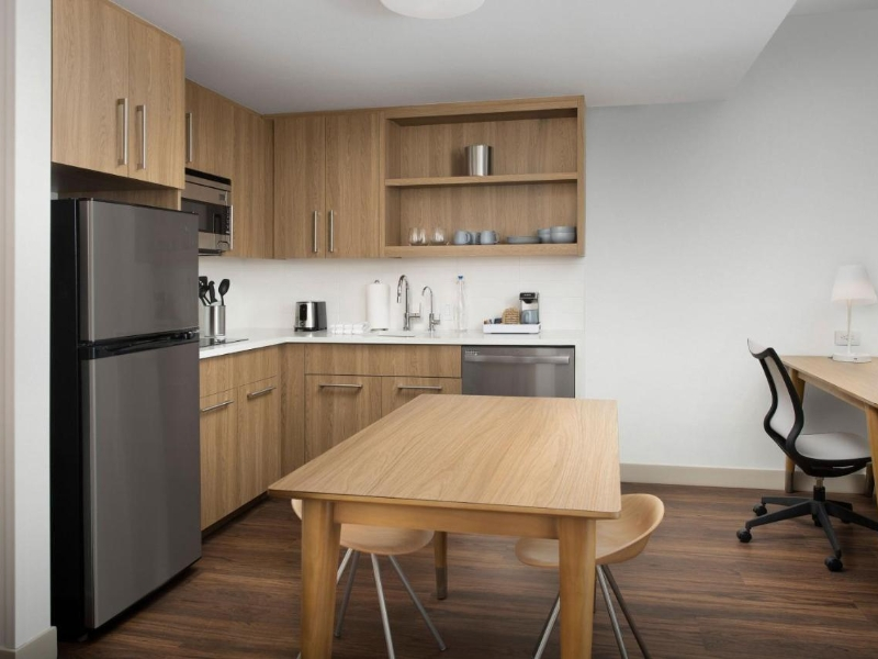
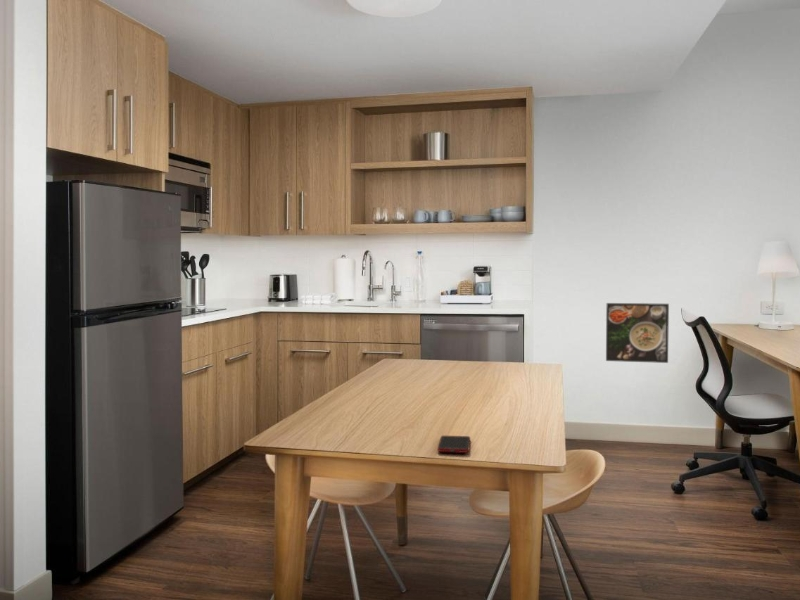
+ cell phone (454, 444)
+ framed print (636, 332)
